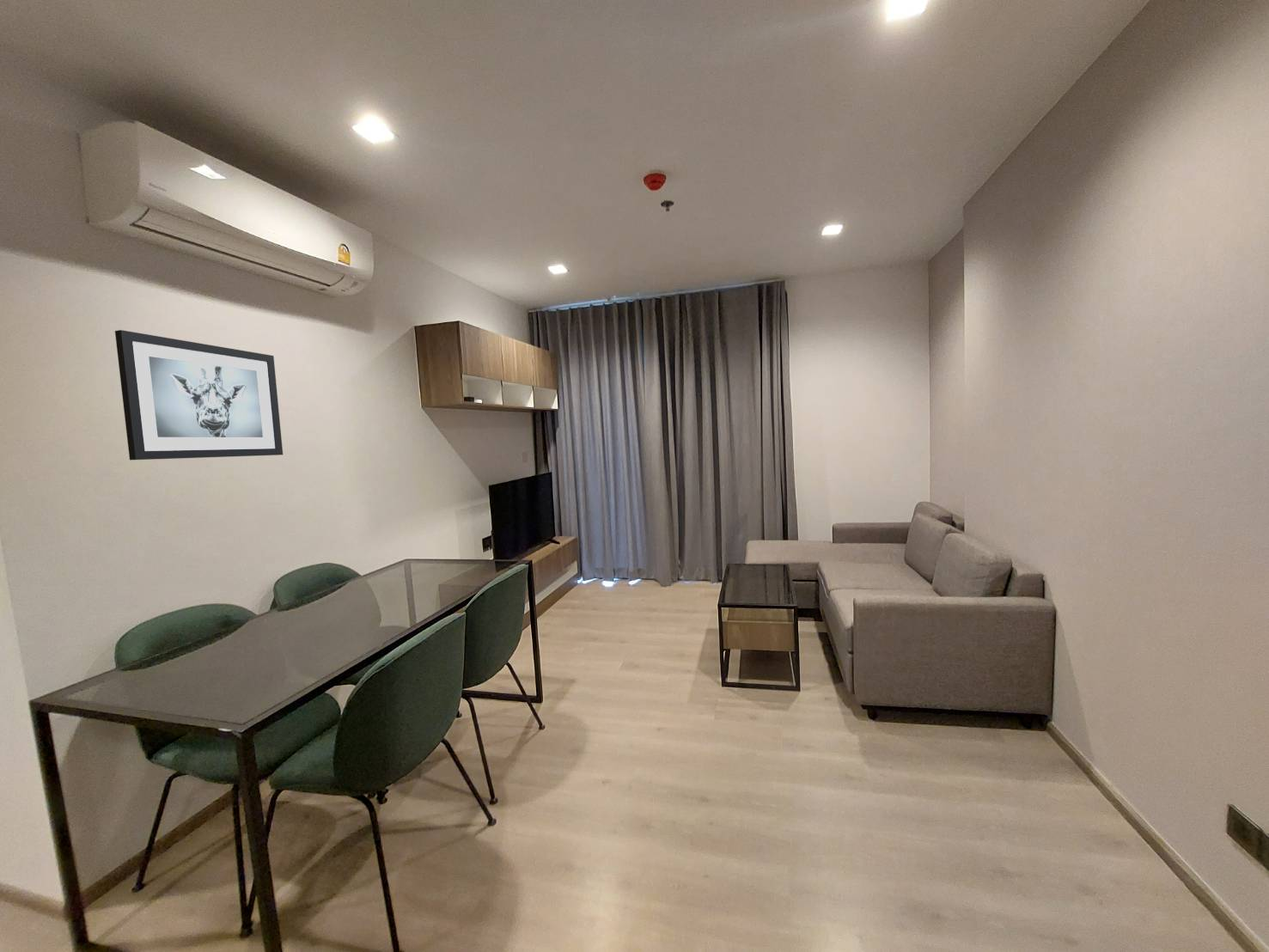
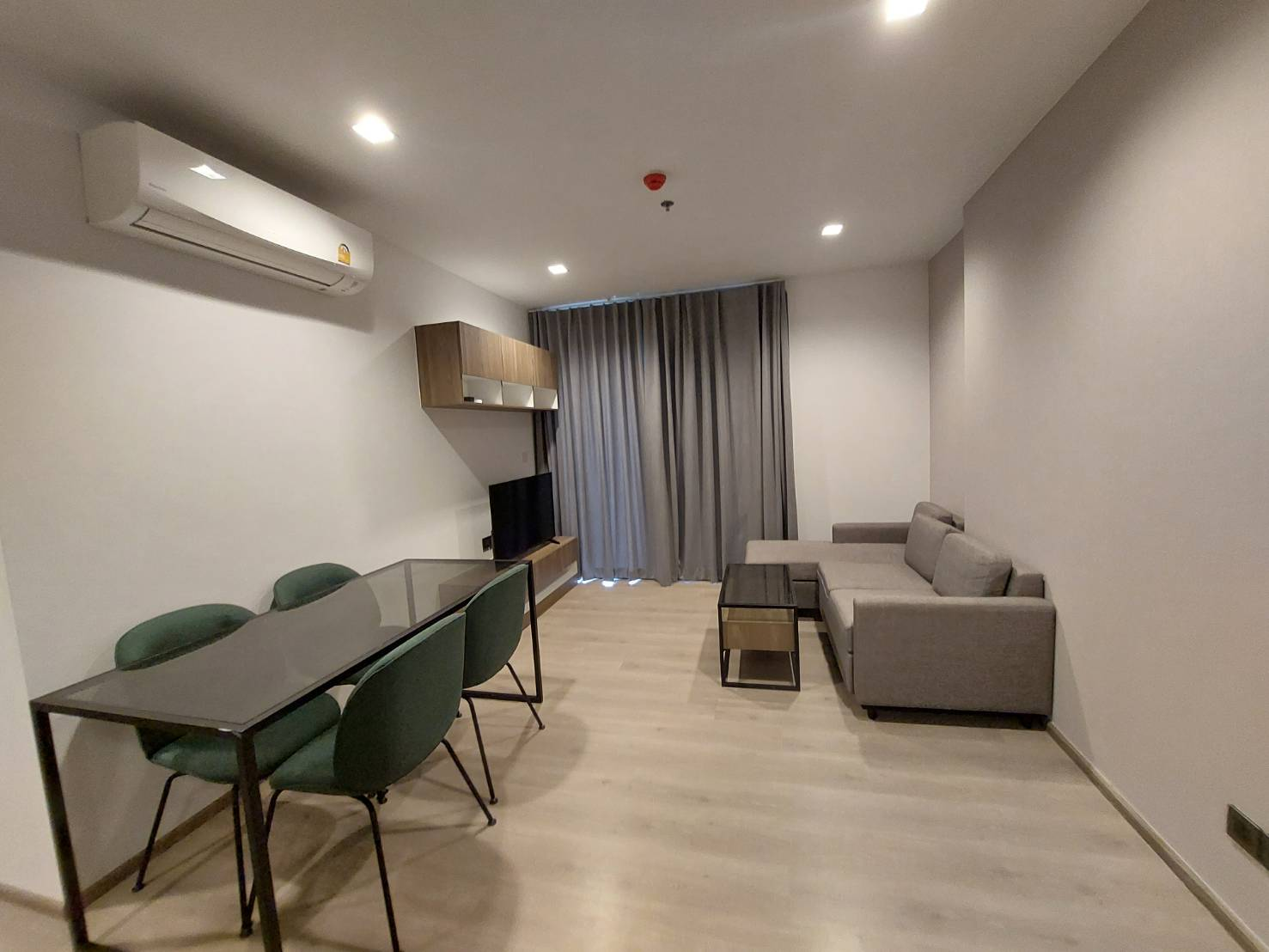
- wall art (210, 401)
